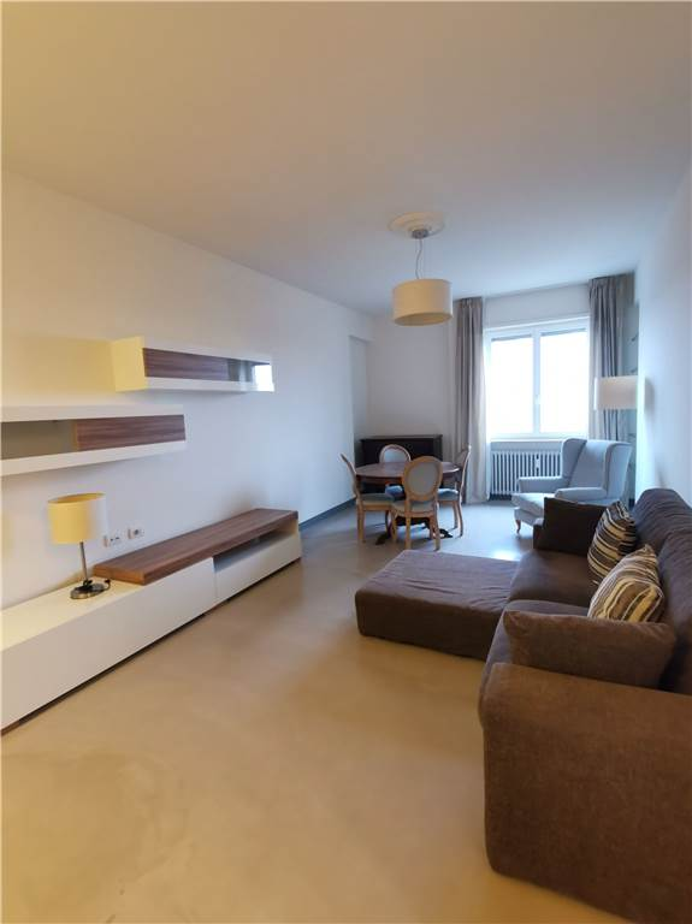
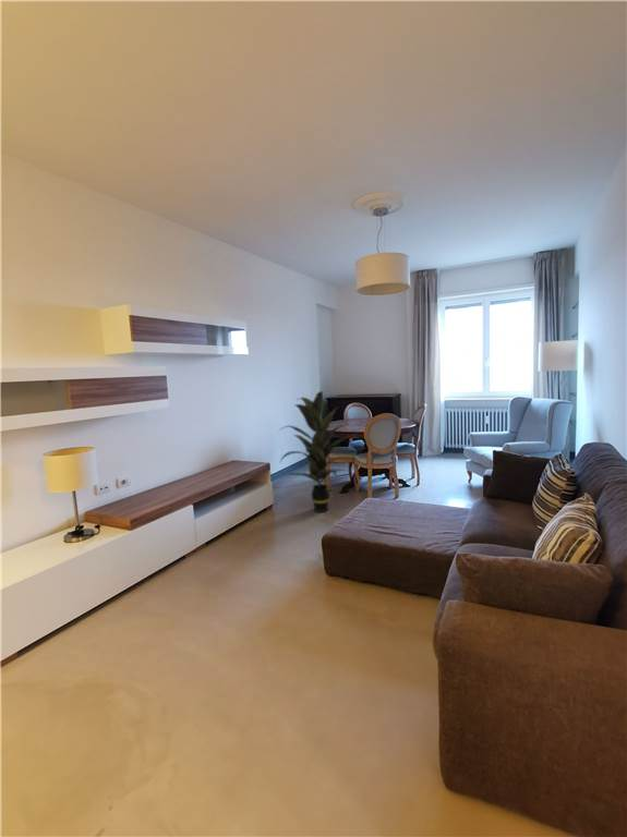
+ indoor plant (317, 451)
